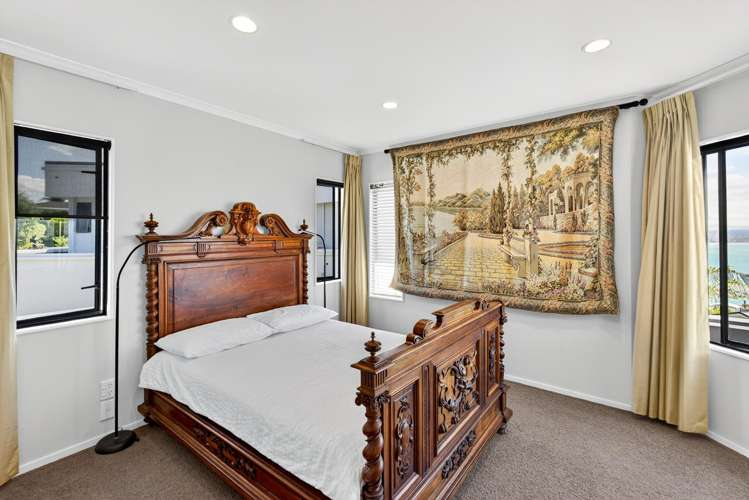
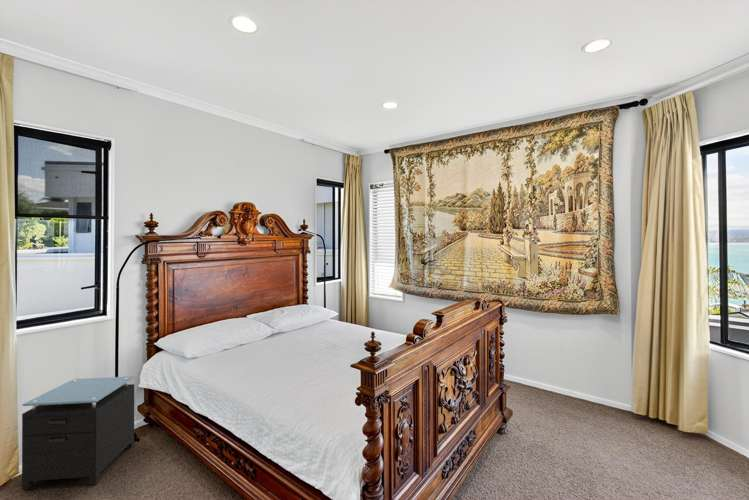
+ nightstand (83, 427)
